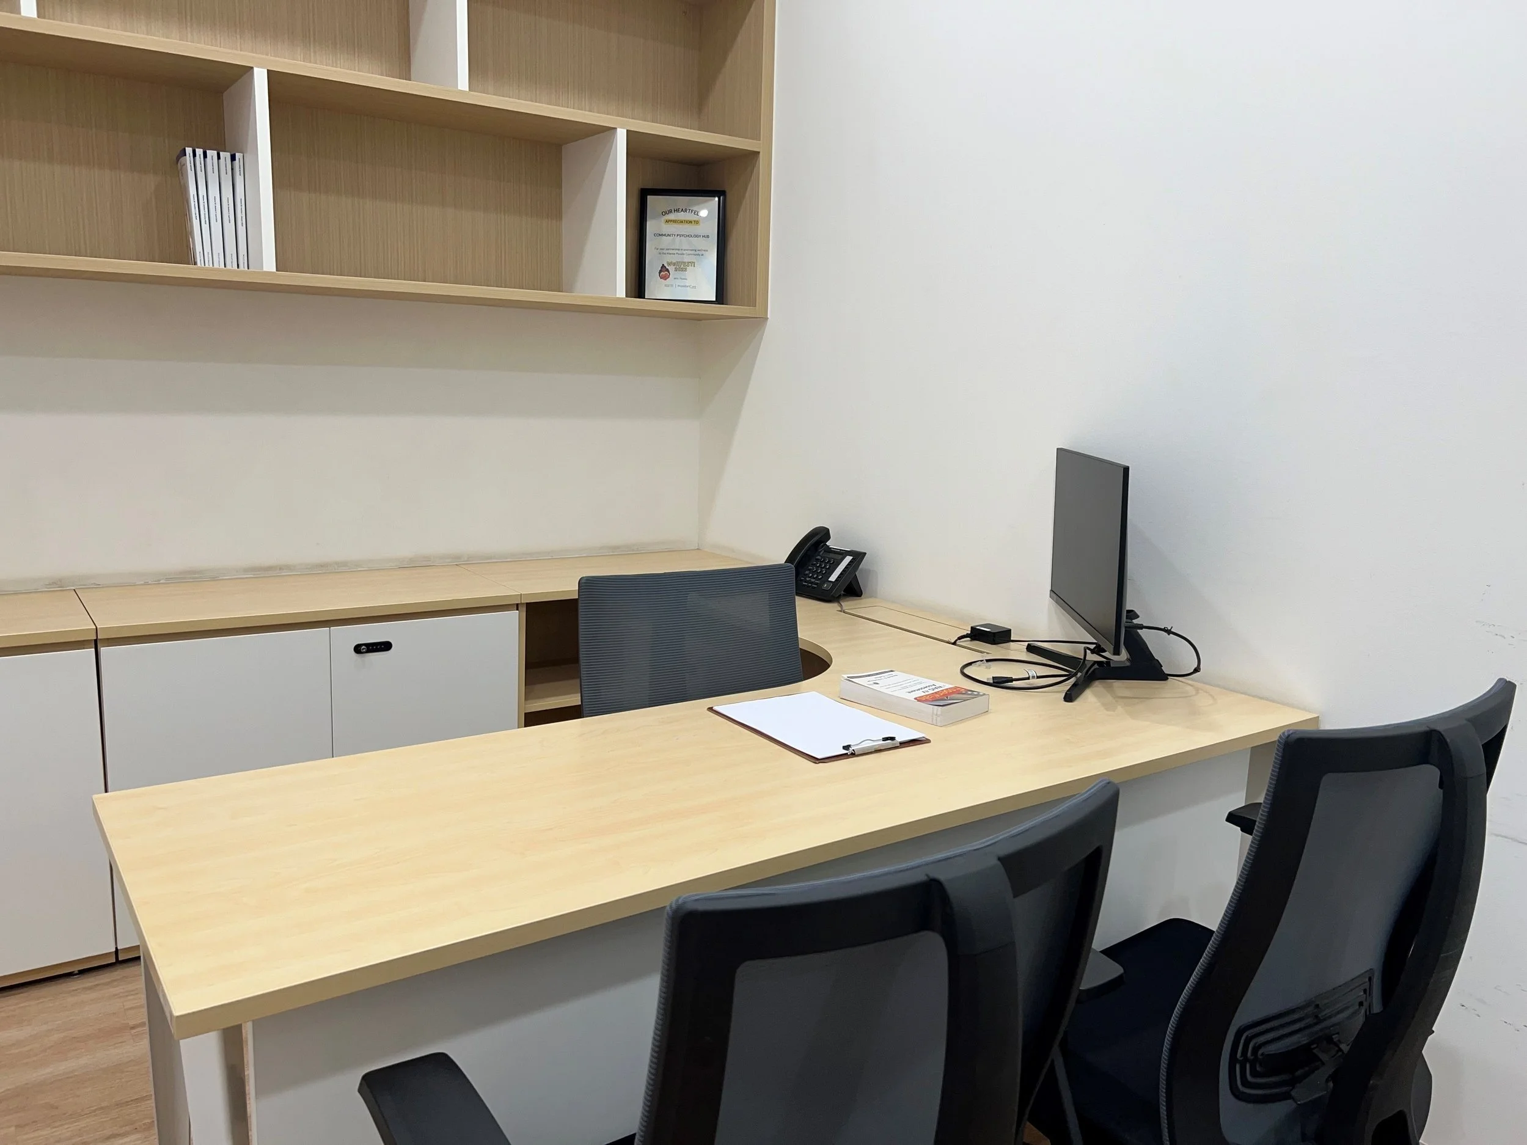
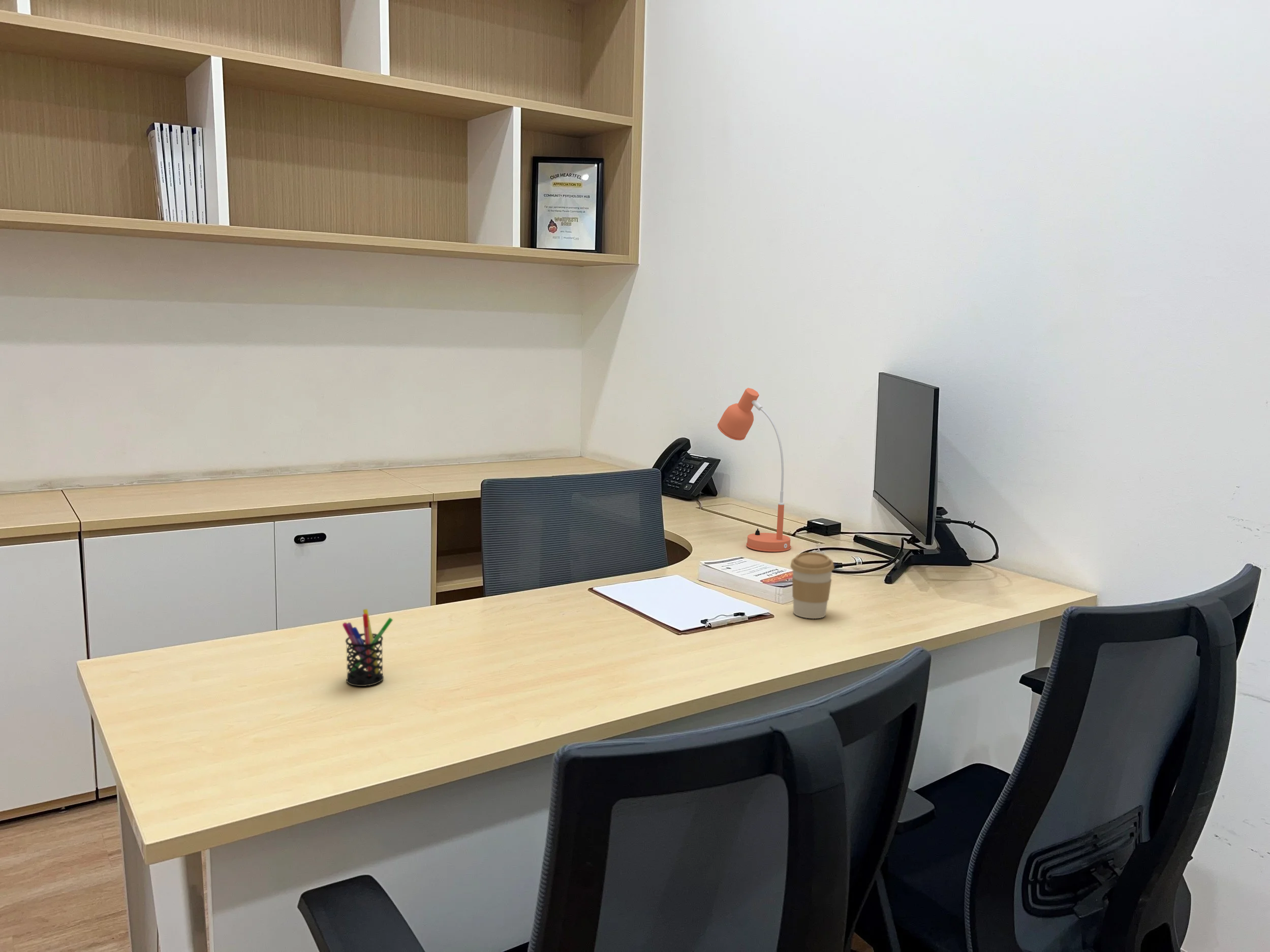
+ pen holder (369, 645)
+ desk lamp (781, 466)
+ coffee cup (811, 585)
